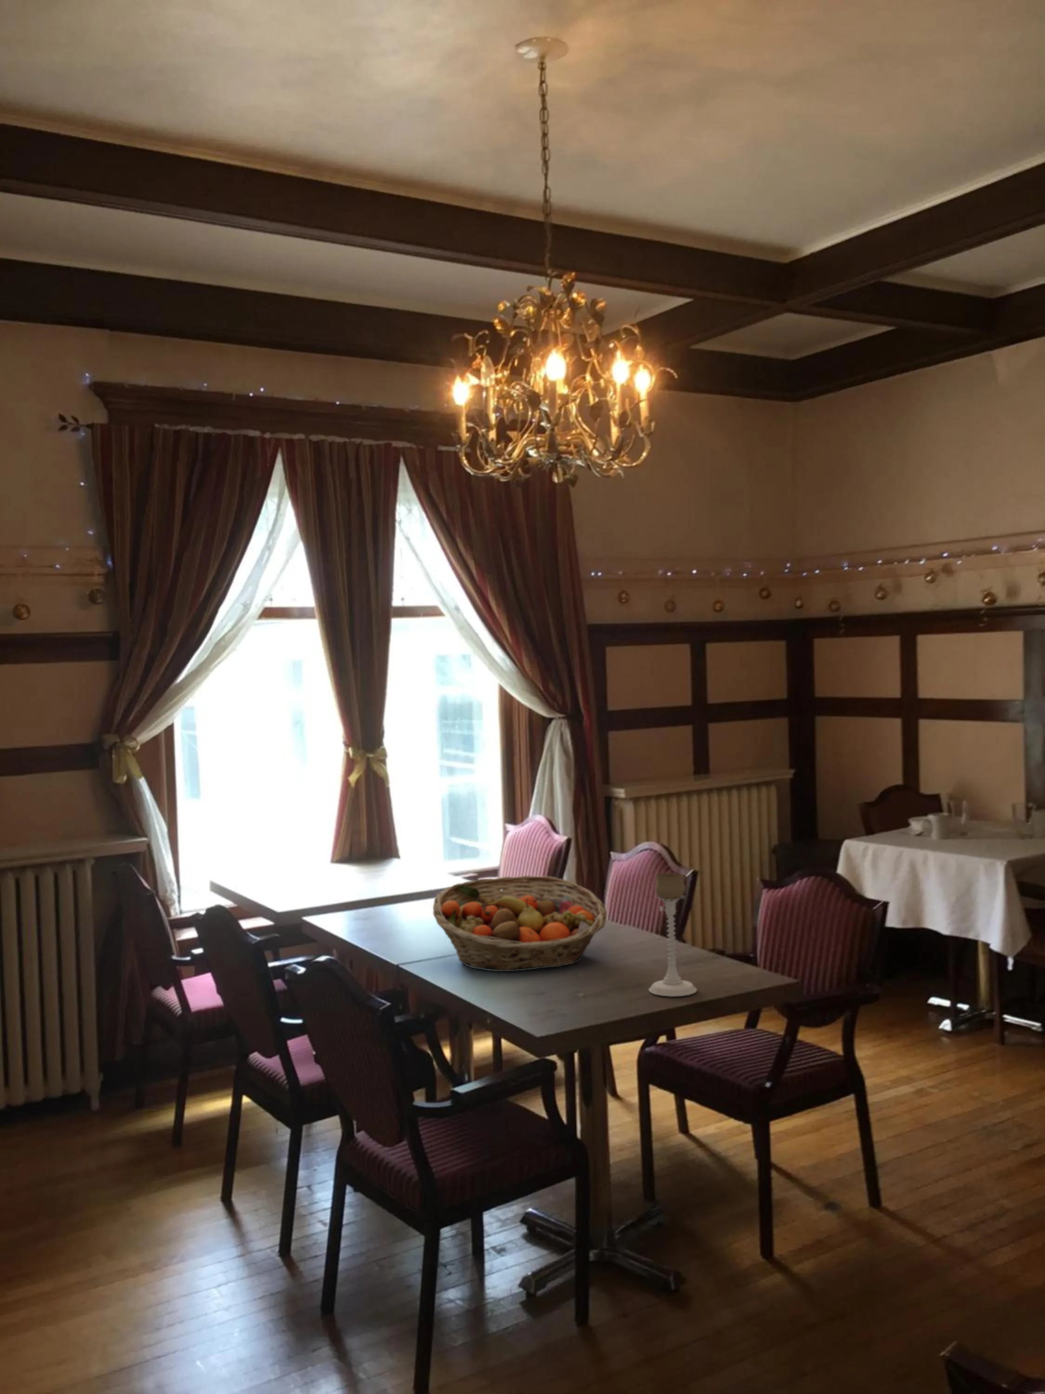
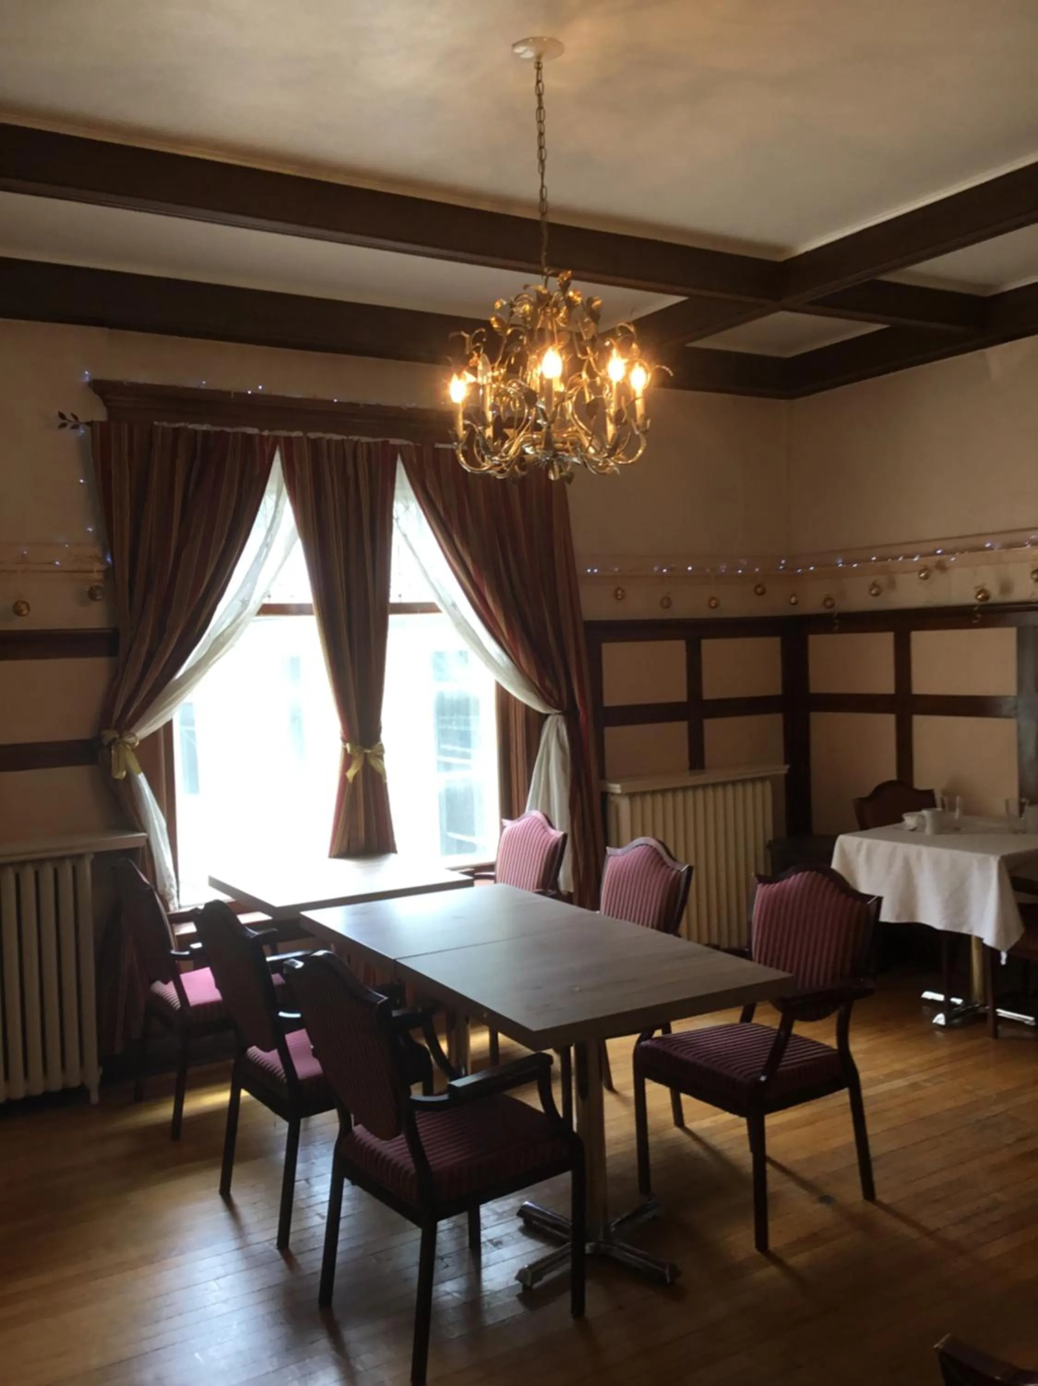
- fruit basket (519, 922)
- candle holder (671, 932)
